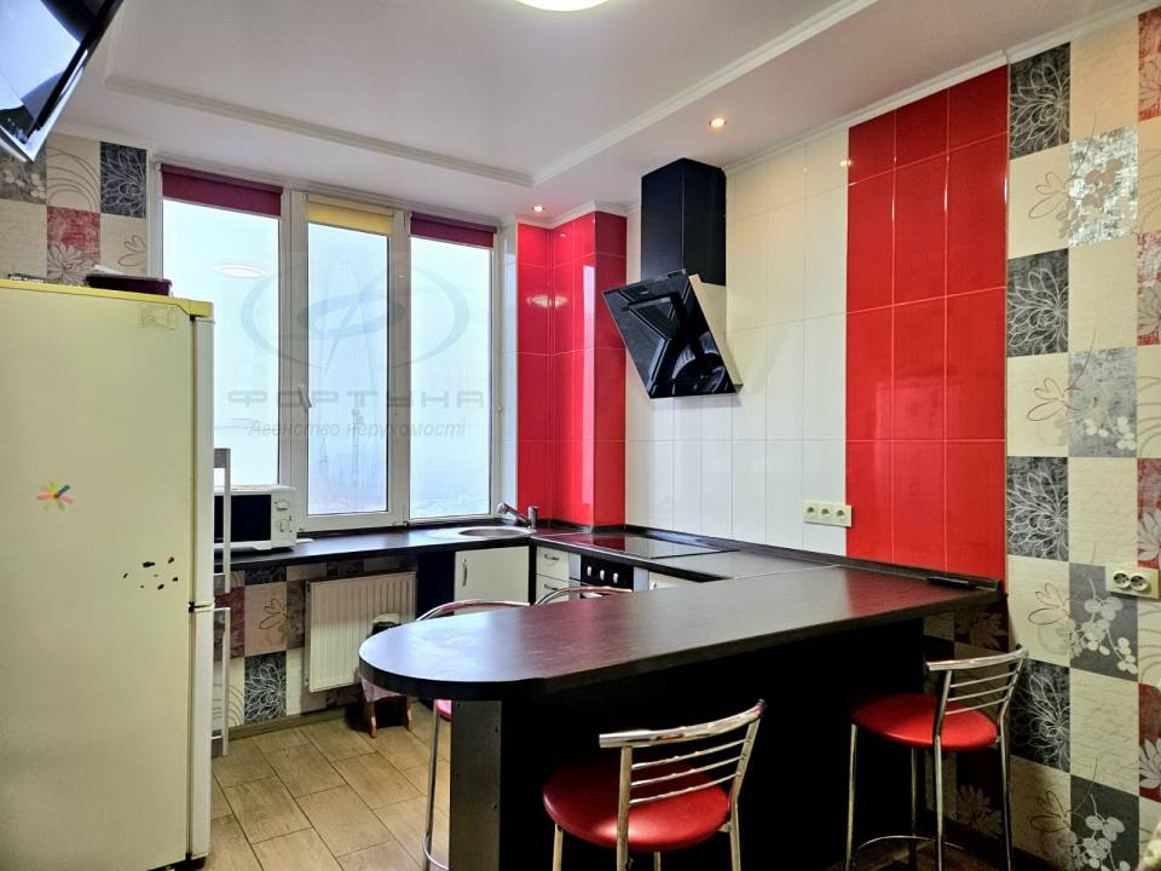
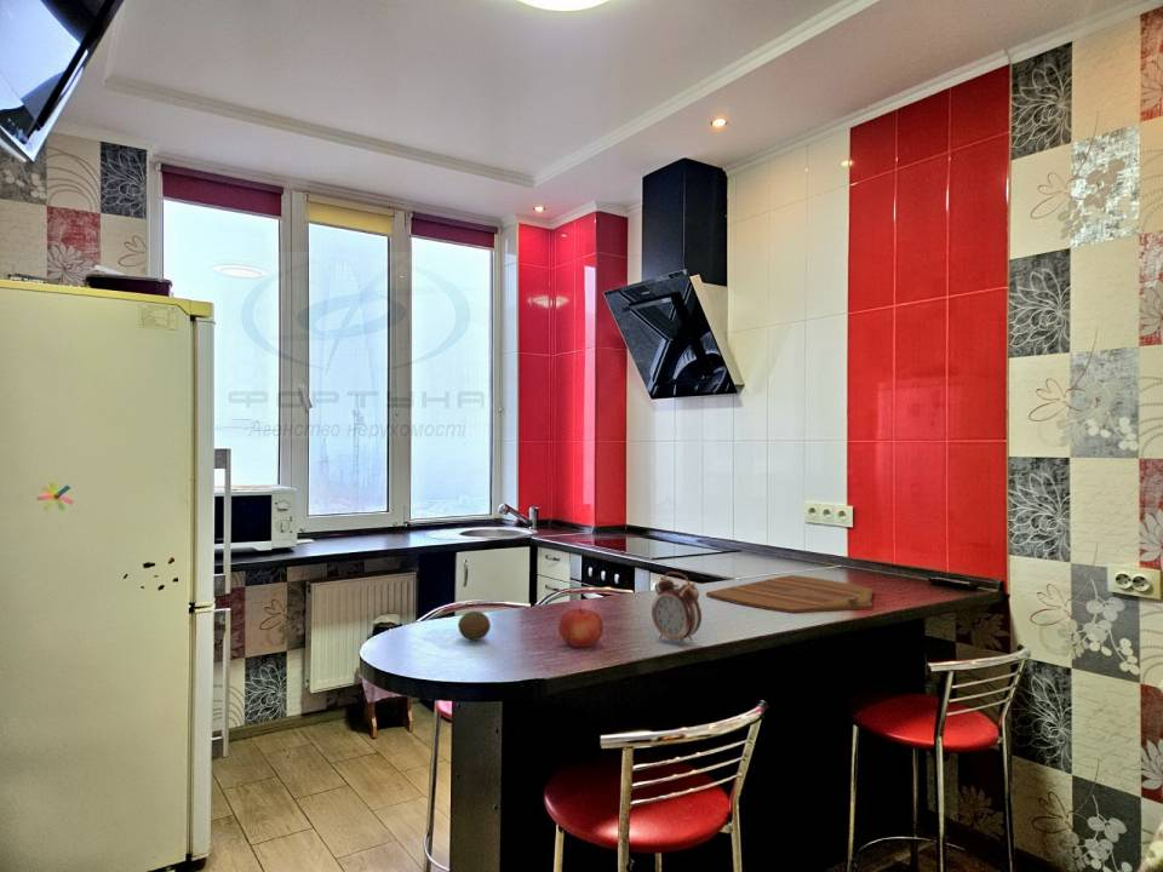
+ cutting board (807, 592)
+ fruit (580, 625)
+ alarm clock (676, 607)
+ fruit (474, 625)
